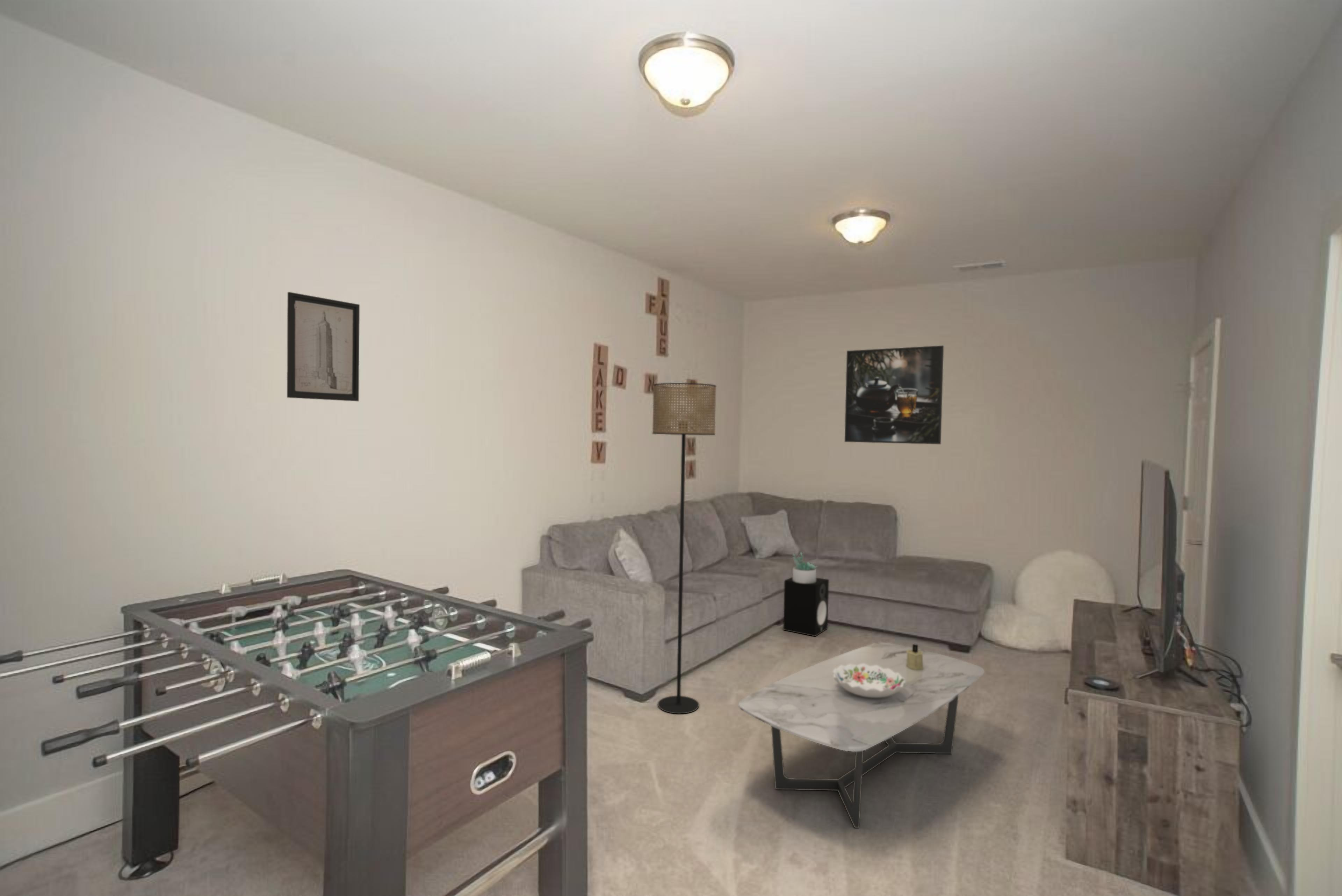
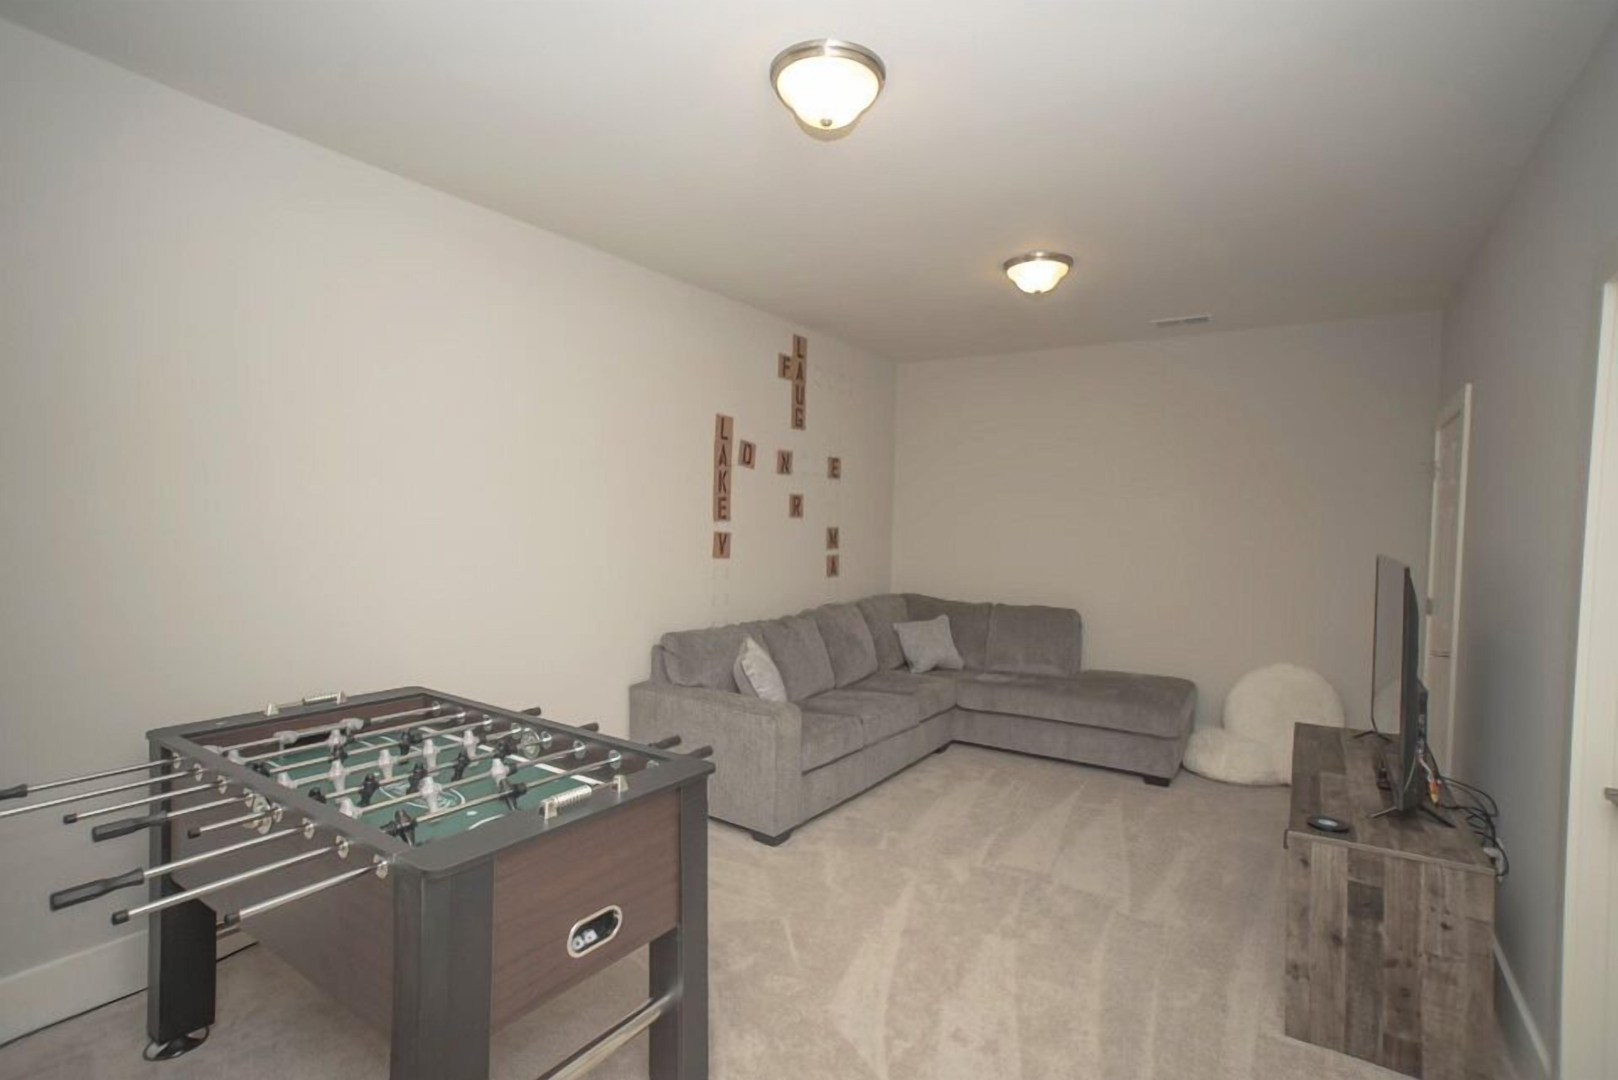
- decorative bowl (868, 682)
- candle (915, 655)
- succulent plant (805, 566)
- wall art (325, 349)
- coffee table (869, 727)
- floor lamp (681, 546)
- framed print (892, 396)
- speaker (806, 605)
